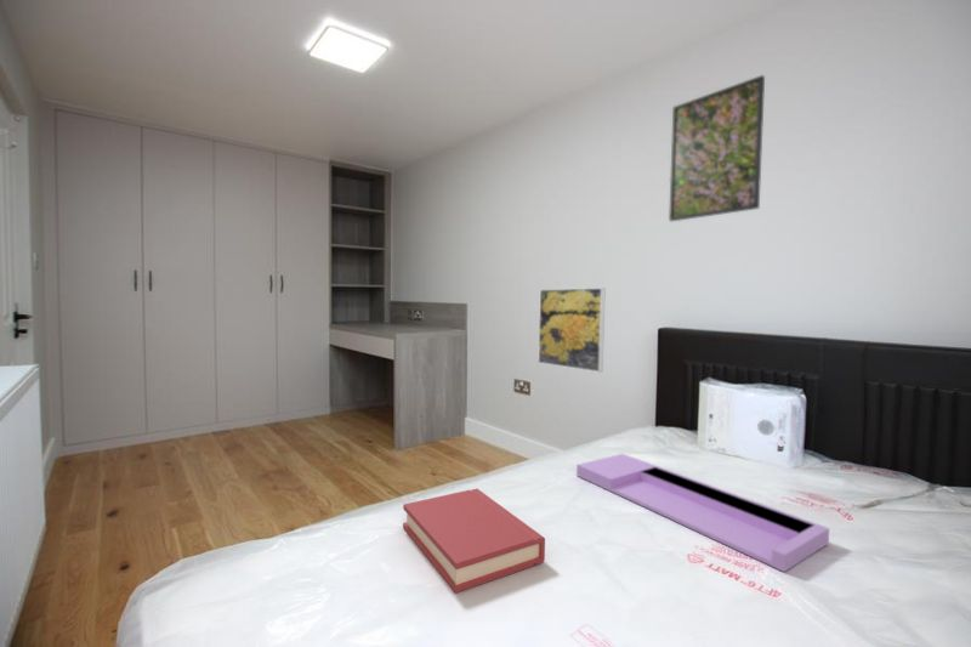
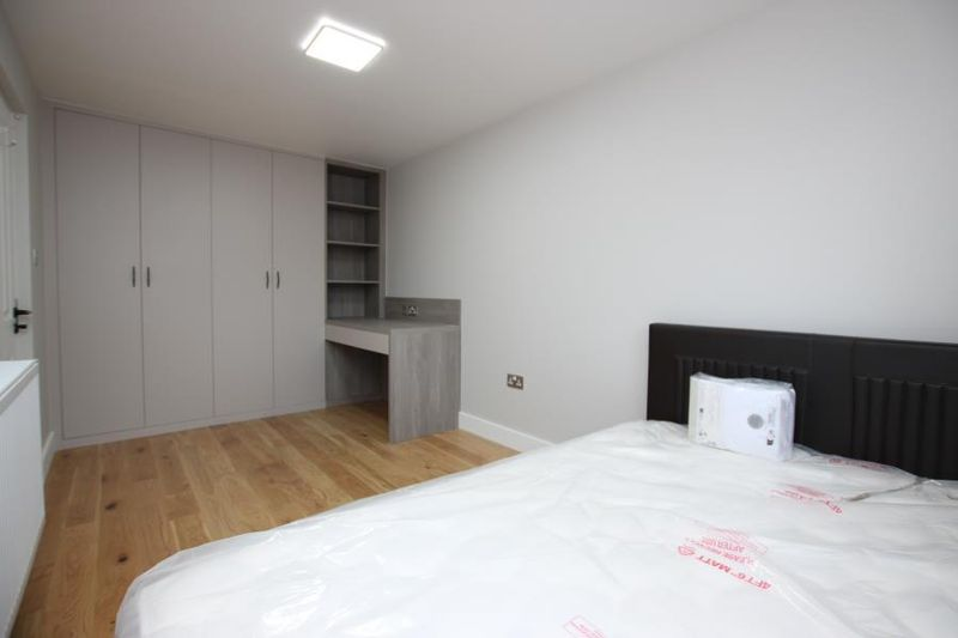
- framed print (712, 154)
- tray (682, 498)
- hardback book (469, 530)
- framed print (569, 328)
